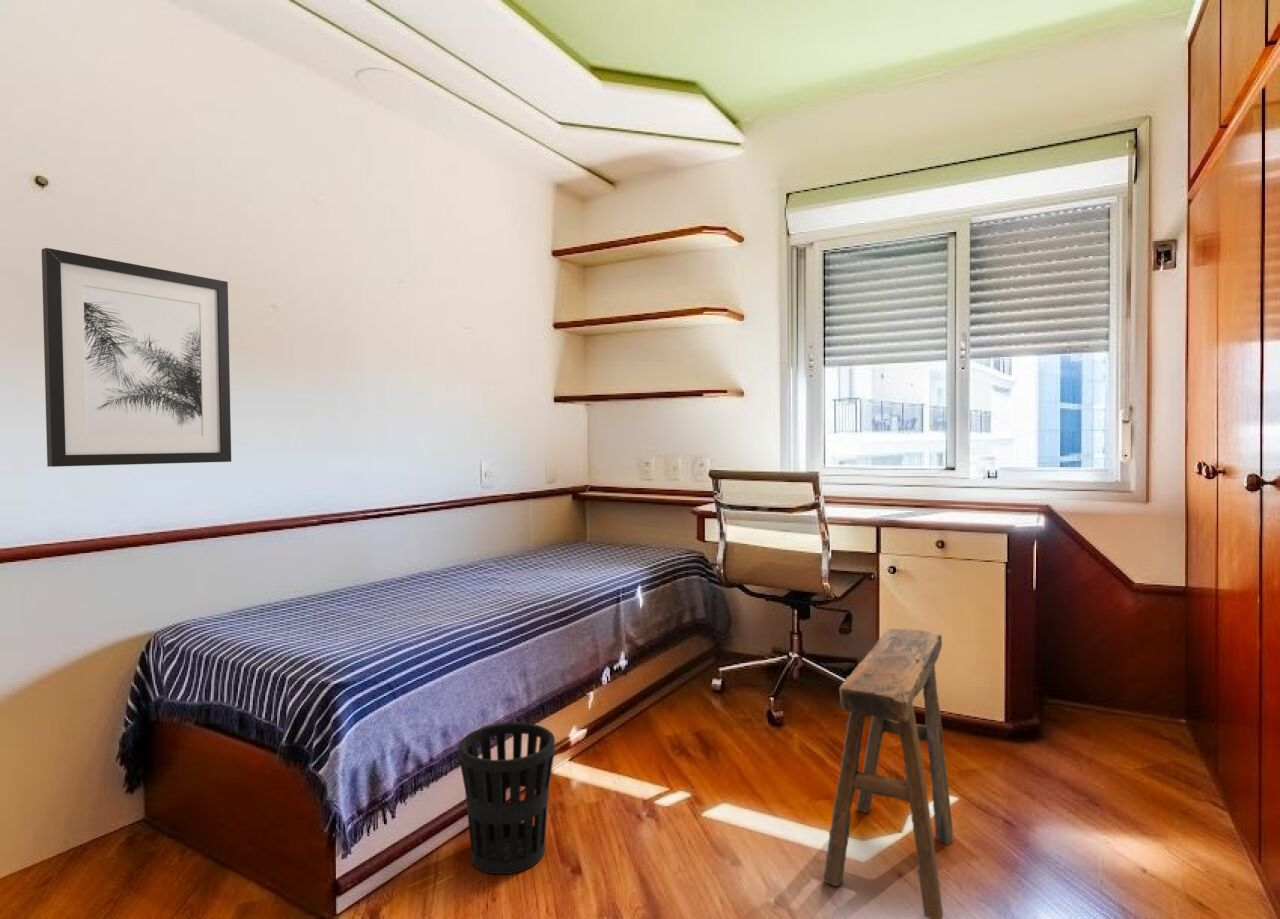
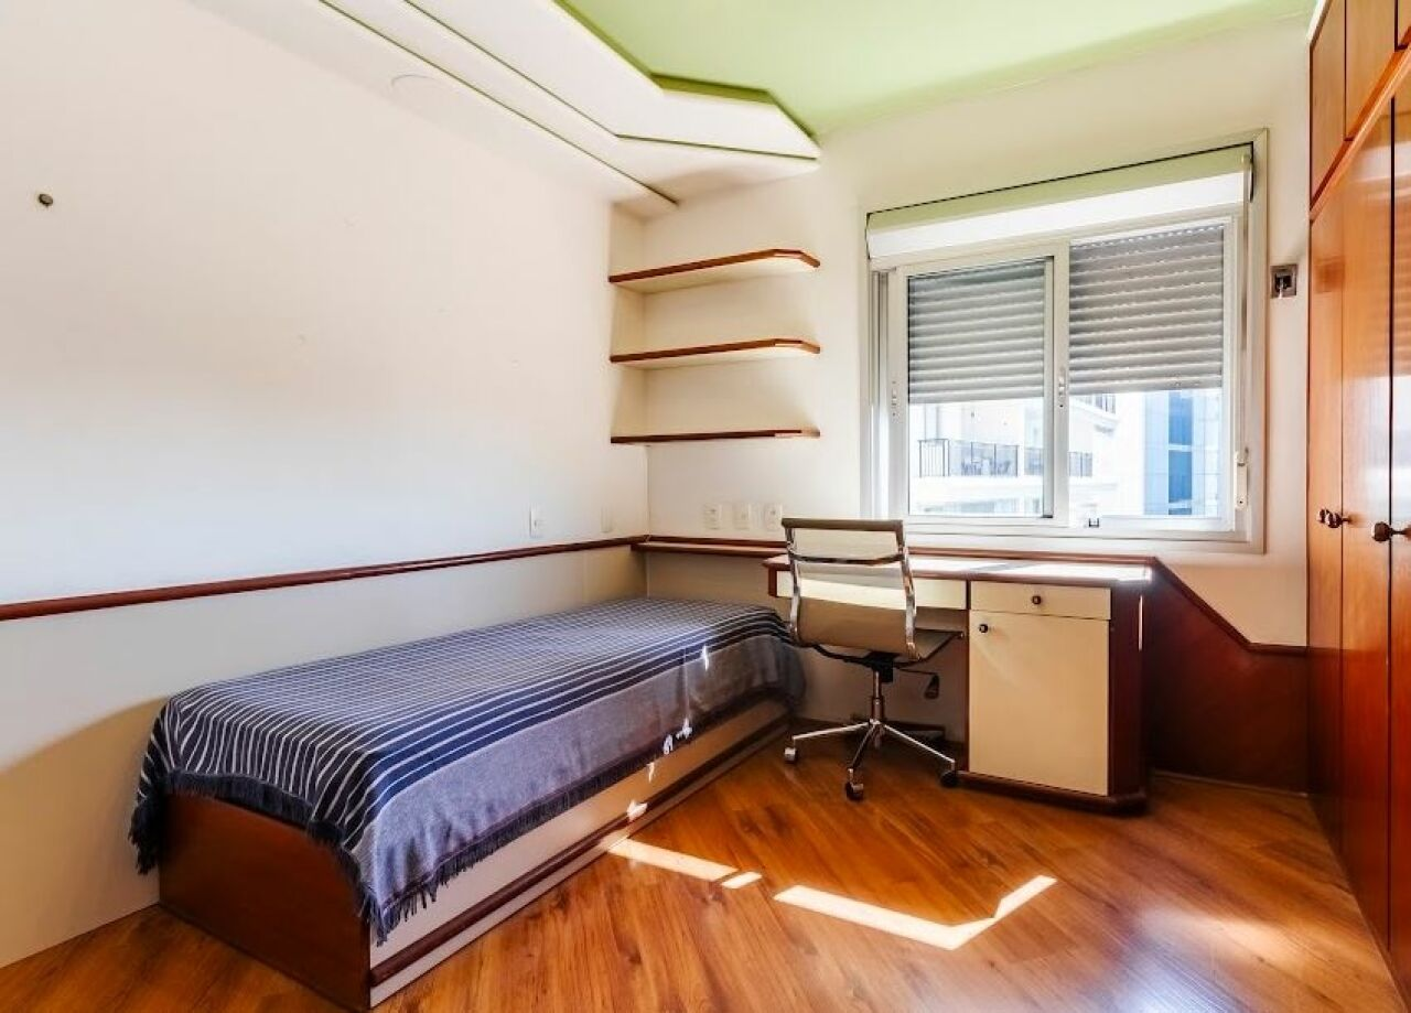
- stool (903, 754)
- wastebasket (505, 796)
- wall art (145, 365)
